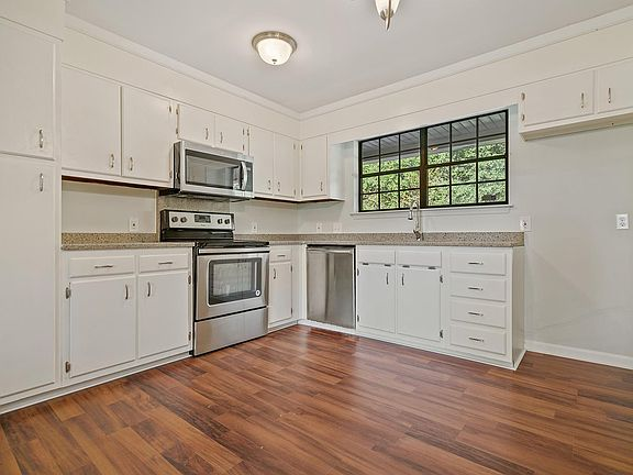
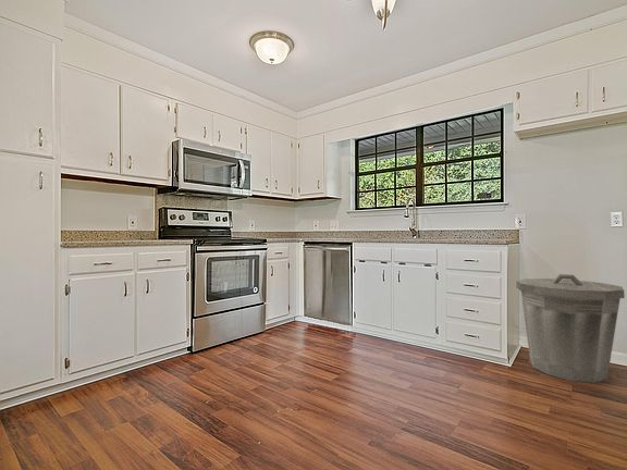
+ trash can (566, 321)
